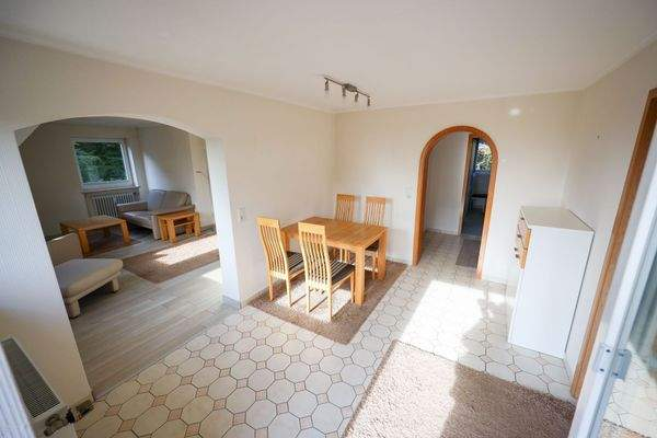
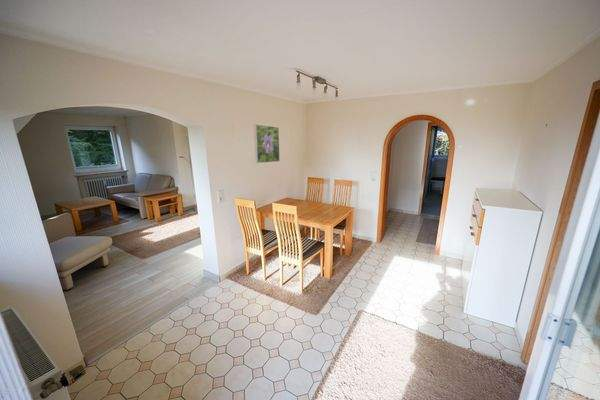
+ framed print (267, 144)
